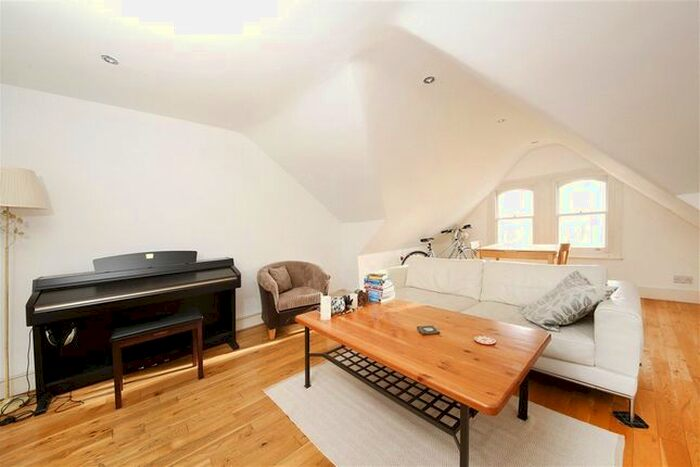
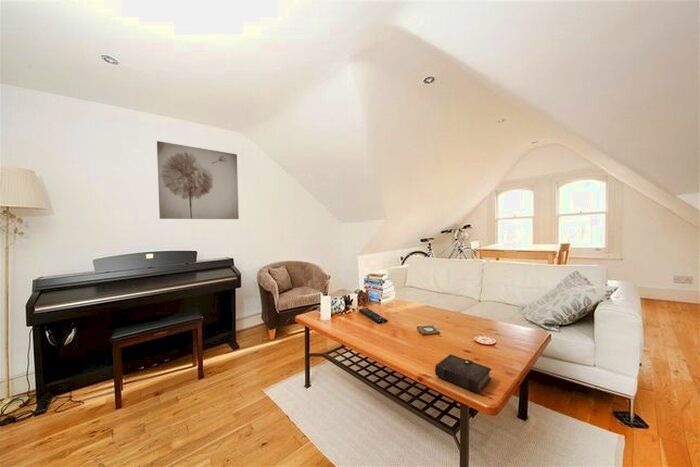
+ book (470, 374)
+ remote control (372, 315)
+ wall art (201, 183)
